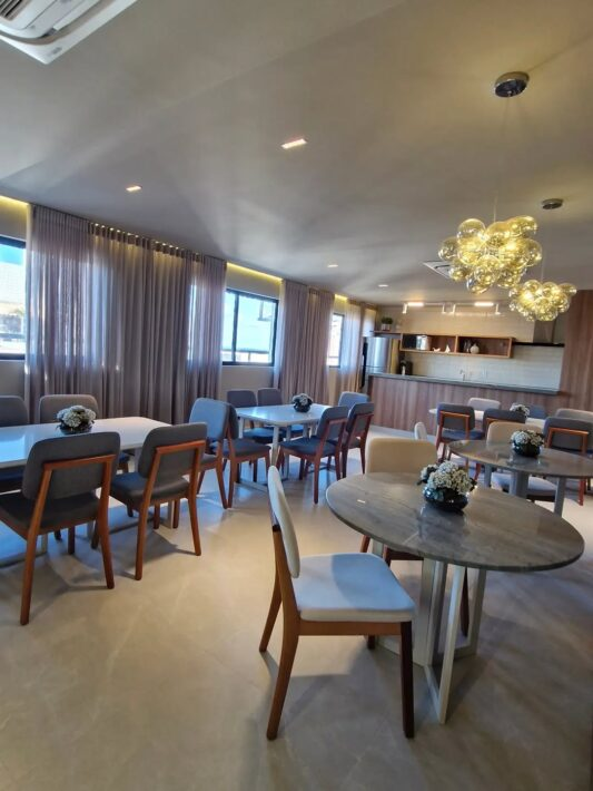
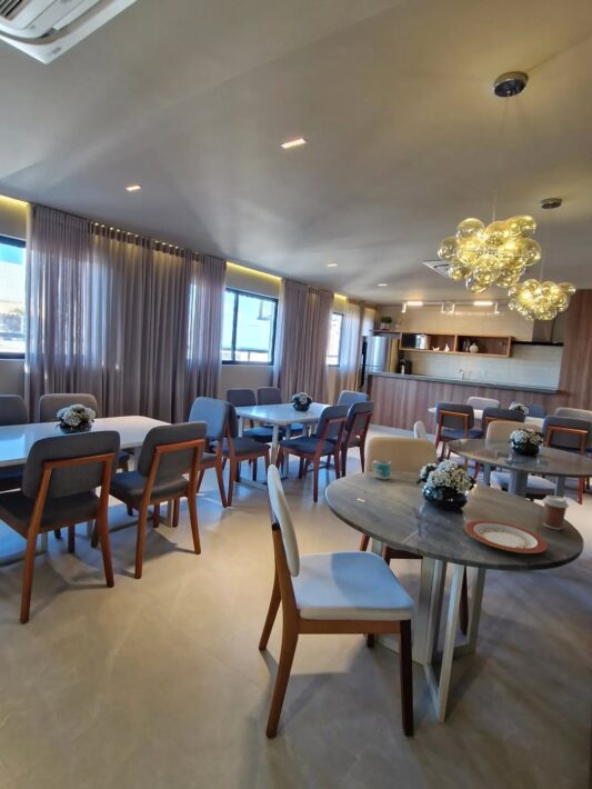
+ mug (380, 468)
+ coffee cup (554, 511)
+ plate (503, 537)
